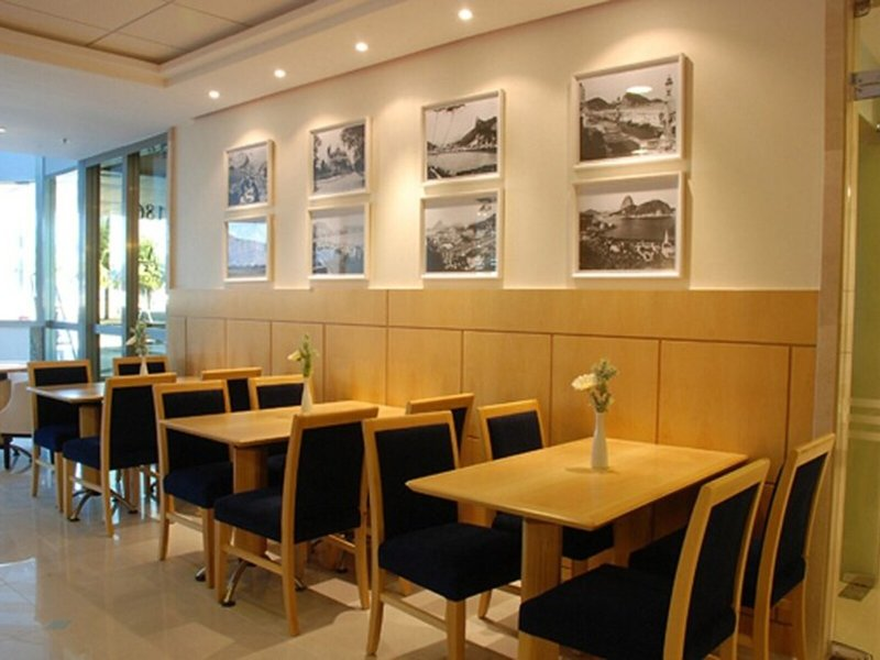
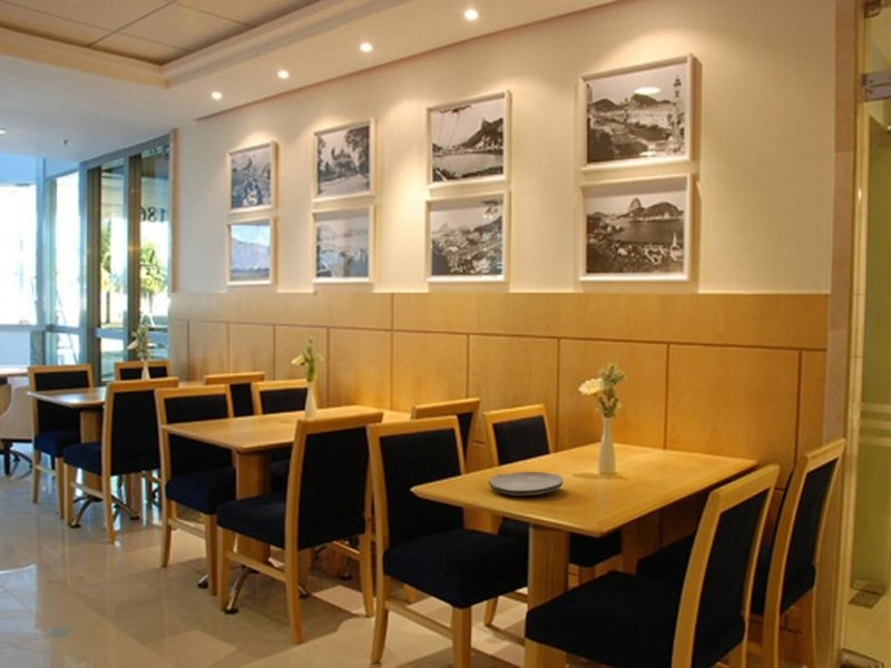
+ plate (525, 483)
